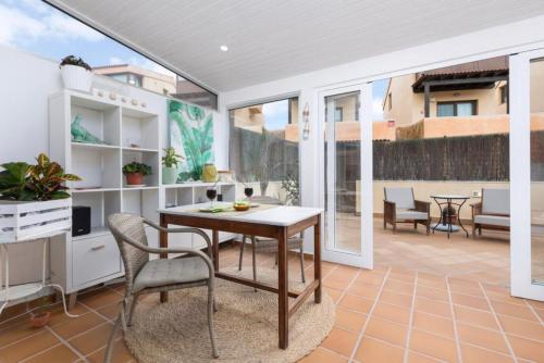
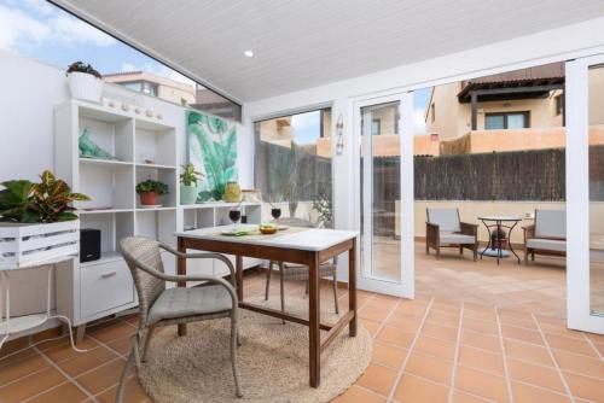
- potted plant (42, 299)
